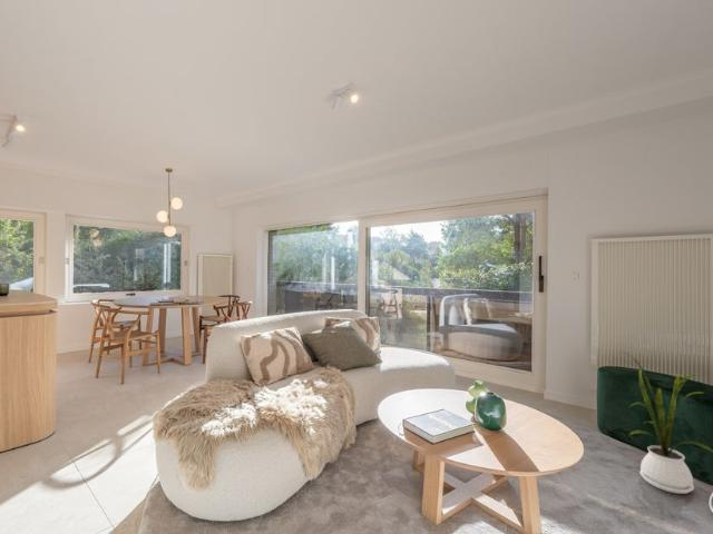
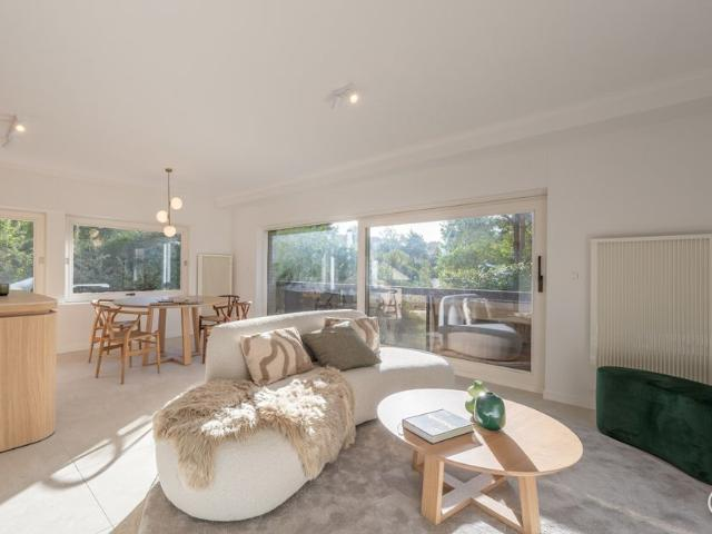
- house plant (660, 418)
